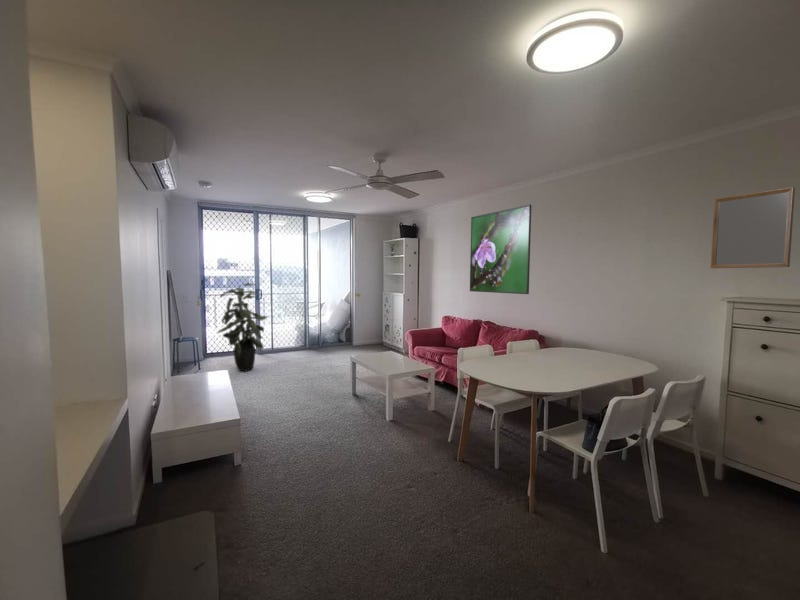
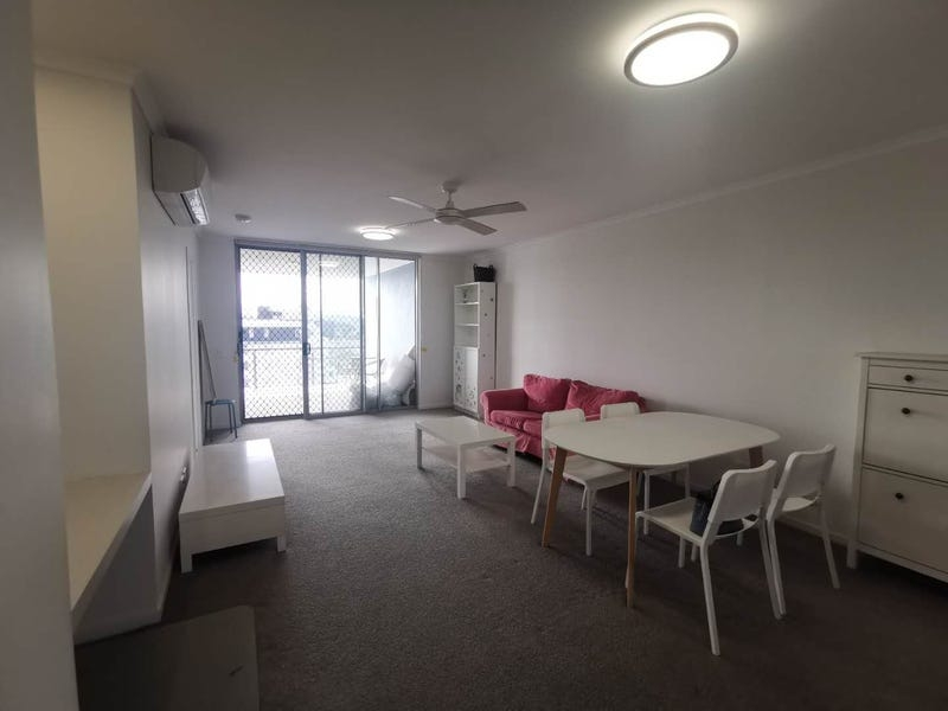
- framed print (497, 252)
- indoor plant (244, 327)
- home mirror (749, 230)
